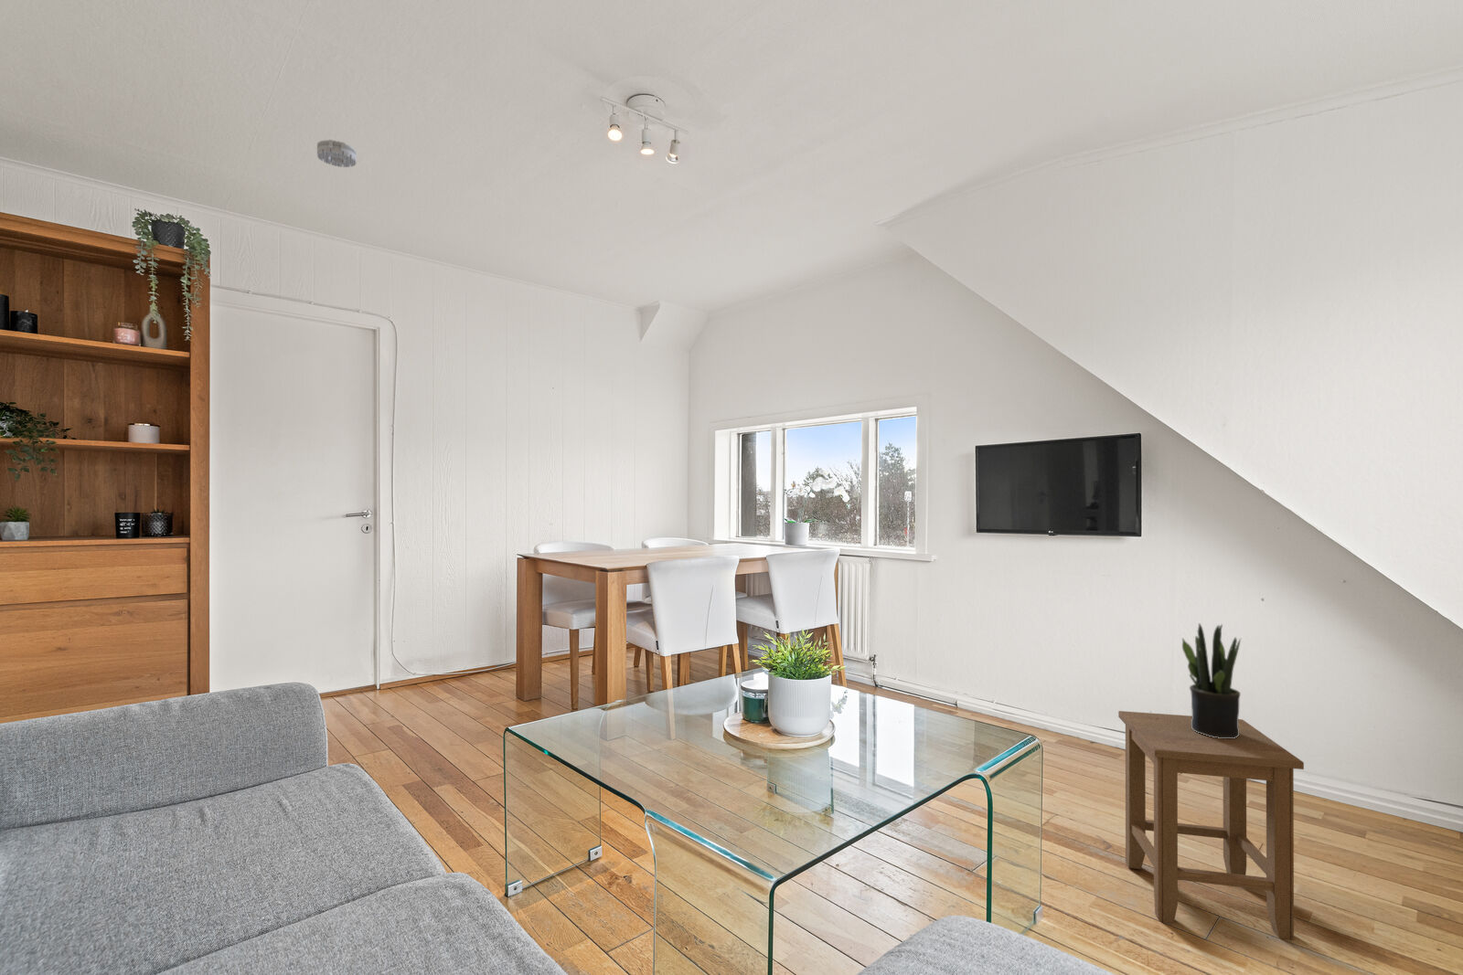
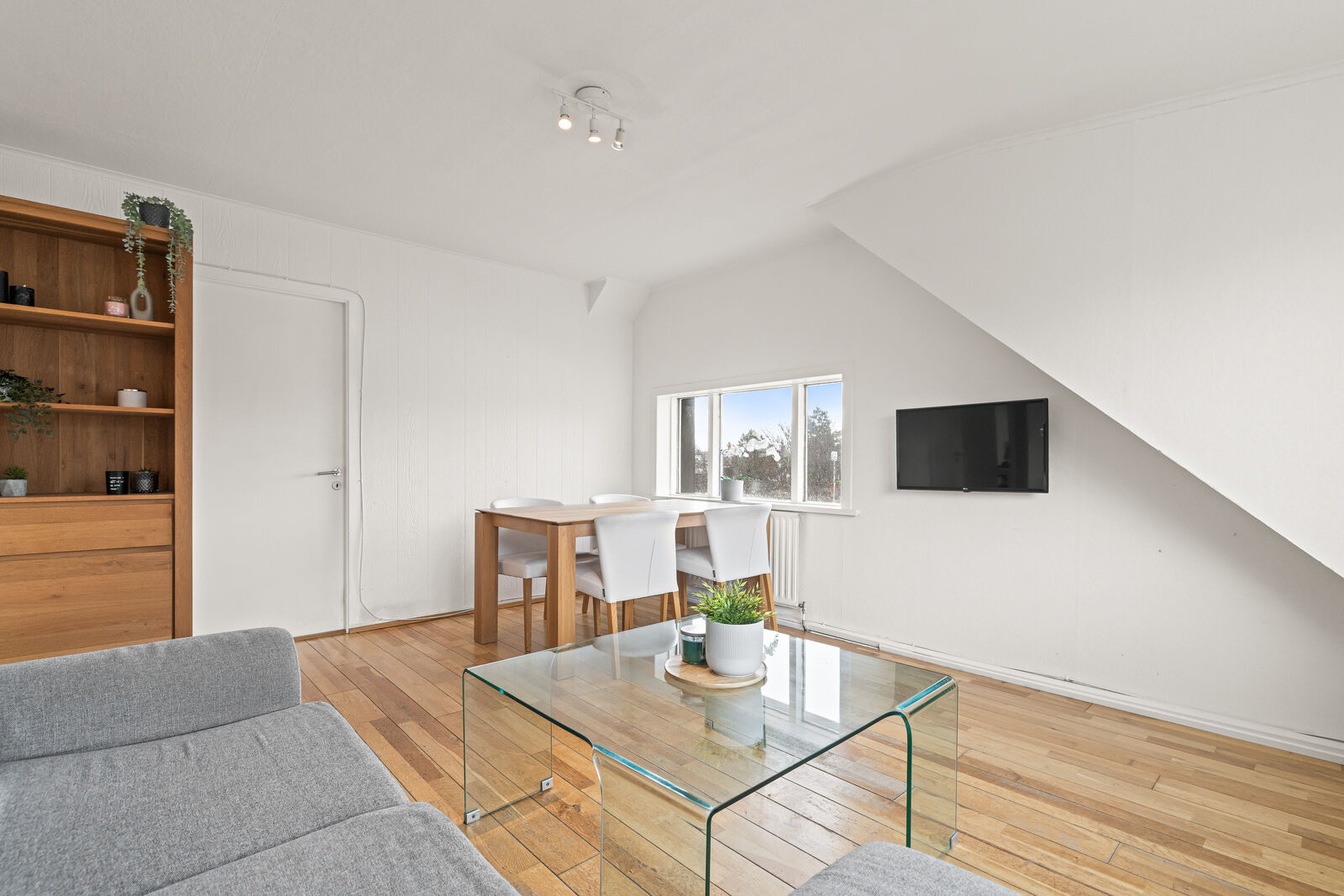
- stool (1202, 825)
- smoke detector (336, 152)
- potted plant (1212, 676)
